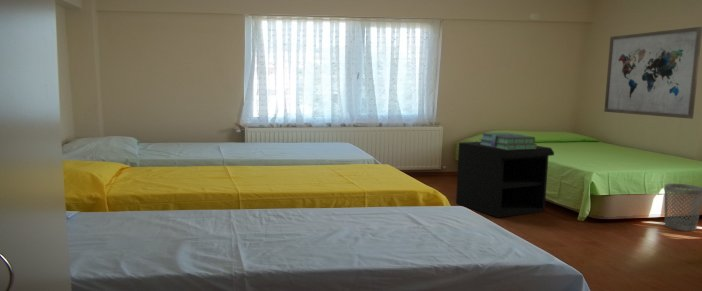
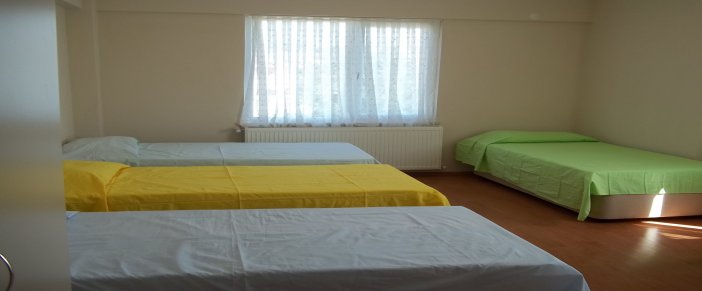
- wall art (647, 74)
- nightstand (503, 176)
- stack of books (507, 140)
- wastebasket (682, 207)
